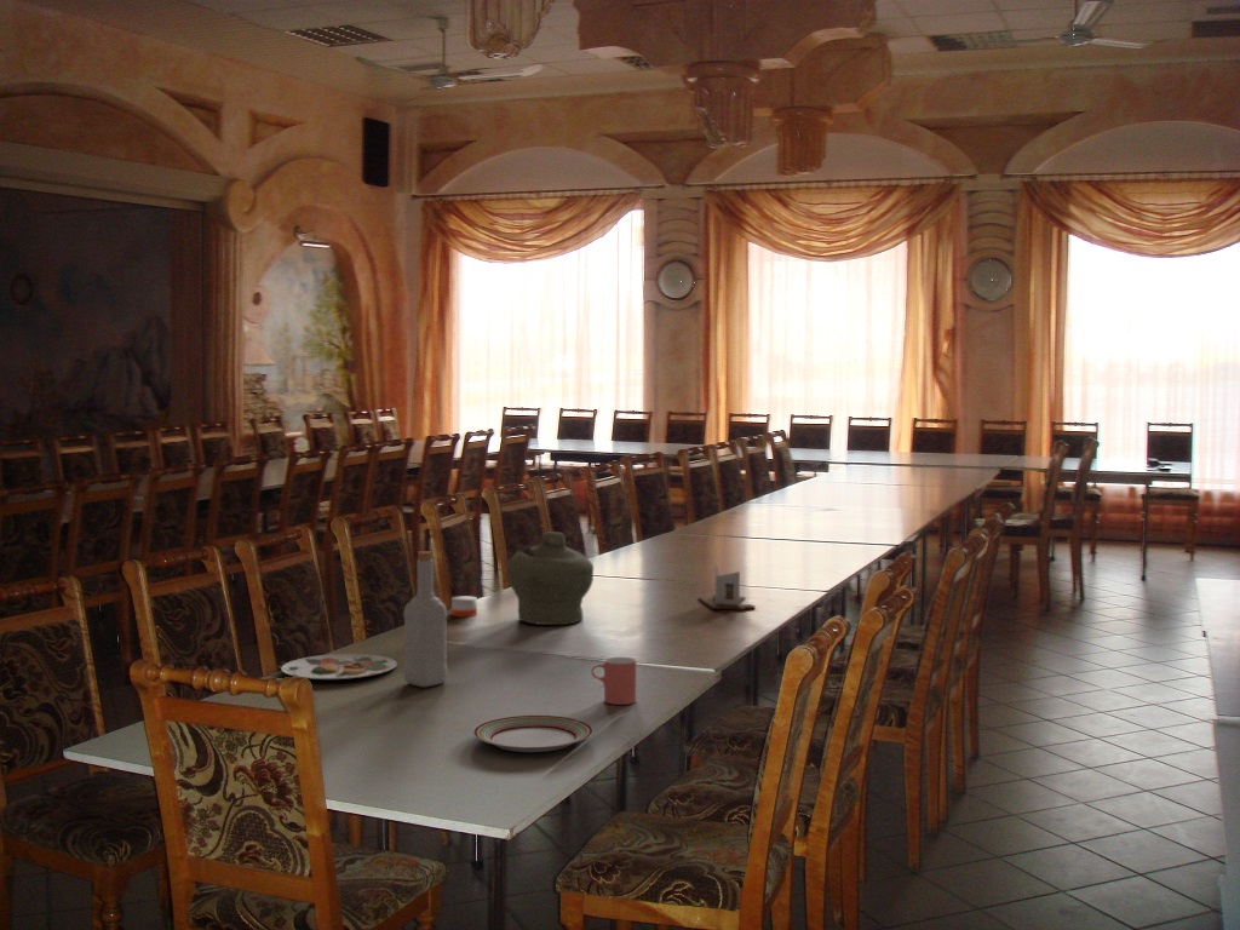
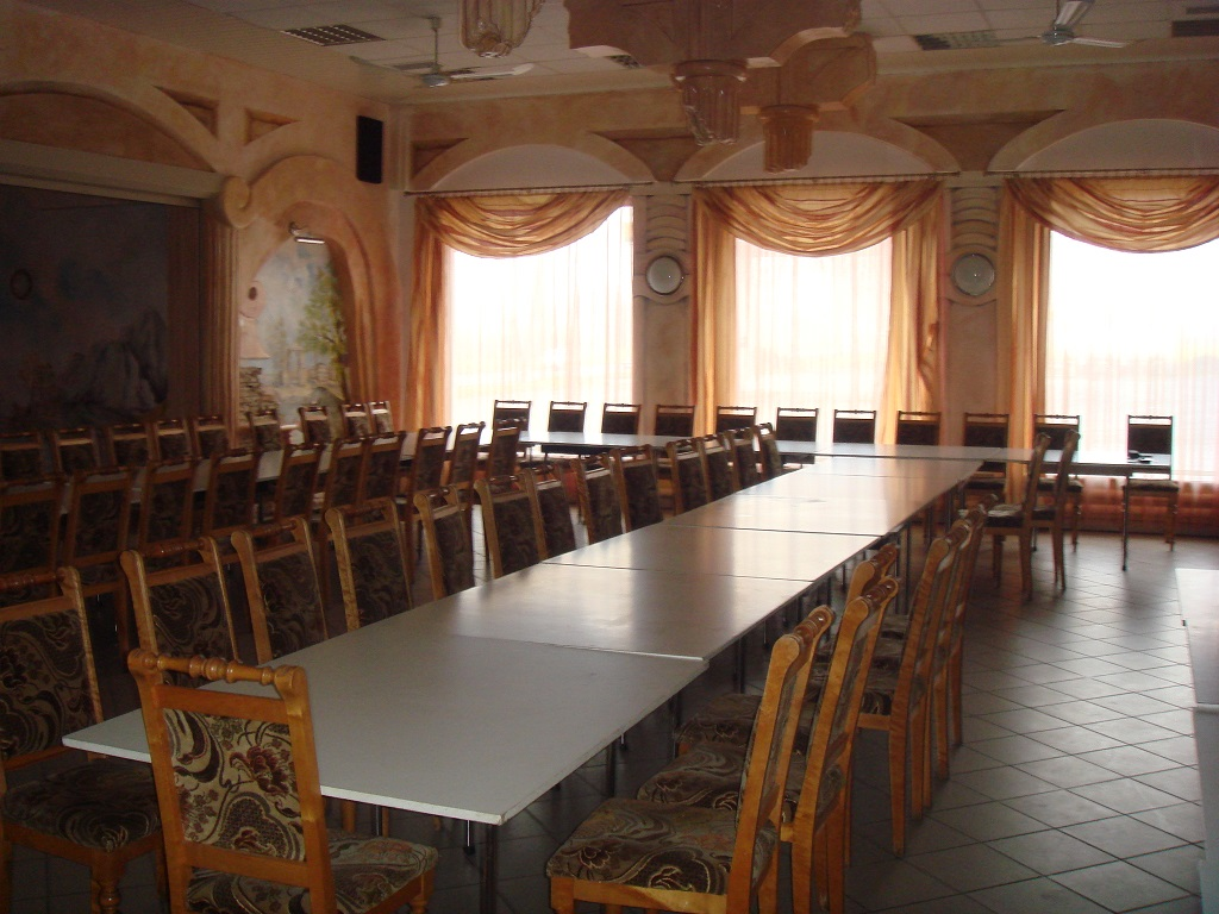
- cup (613, 679)
- jar (550, 576)
- plate (339, 667)
- candle (464, 597)
- plate (533, 735)
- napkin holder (728, 584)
- bottle (425, 618)
